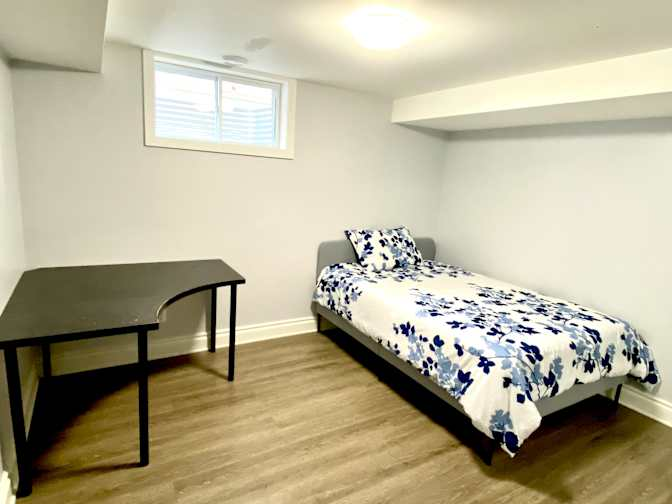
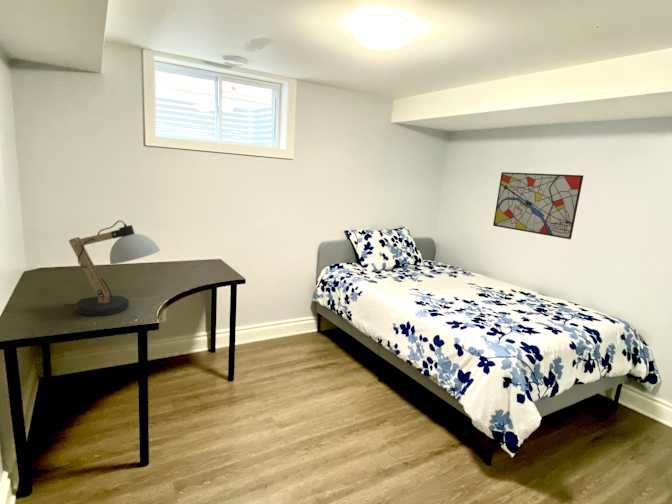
+ desk lamp (110, 263)
+ wall art (533, 203)
